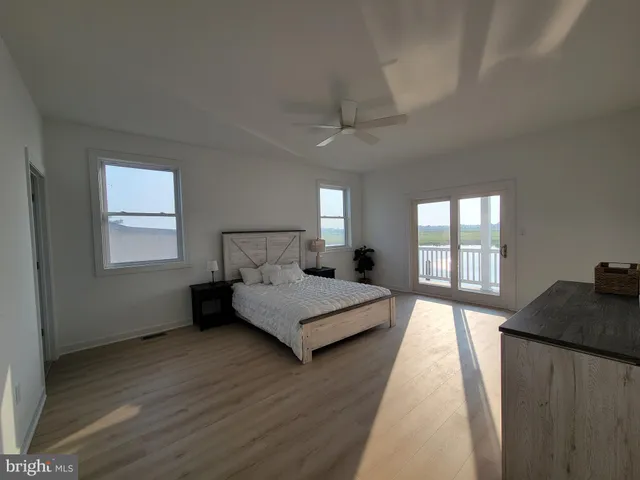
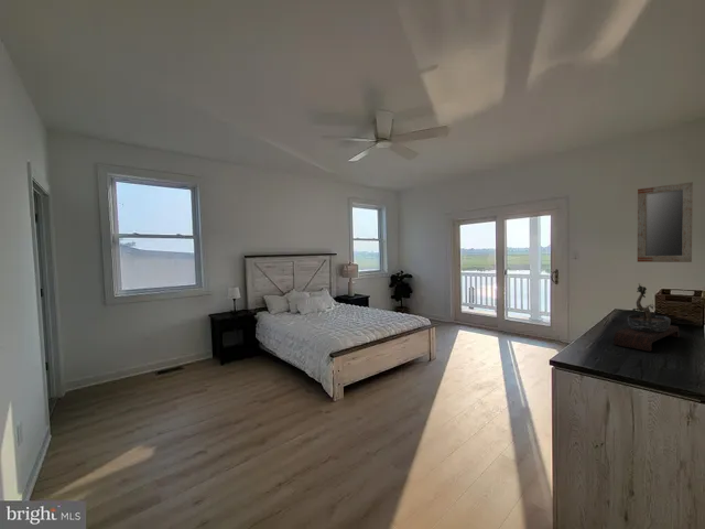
+ home mirror (663, 224)
+ bonsai tree (648, 312)
